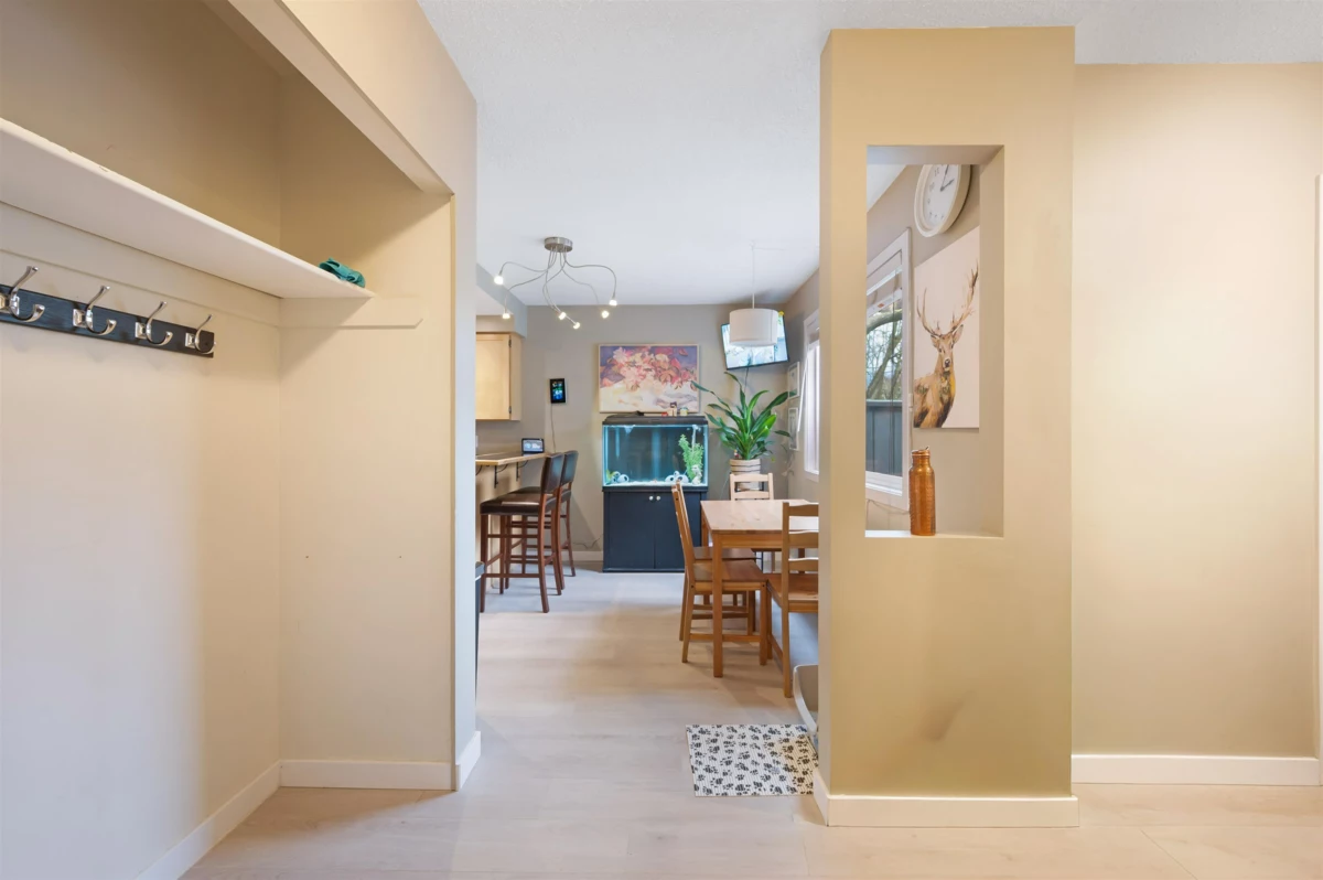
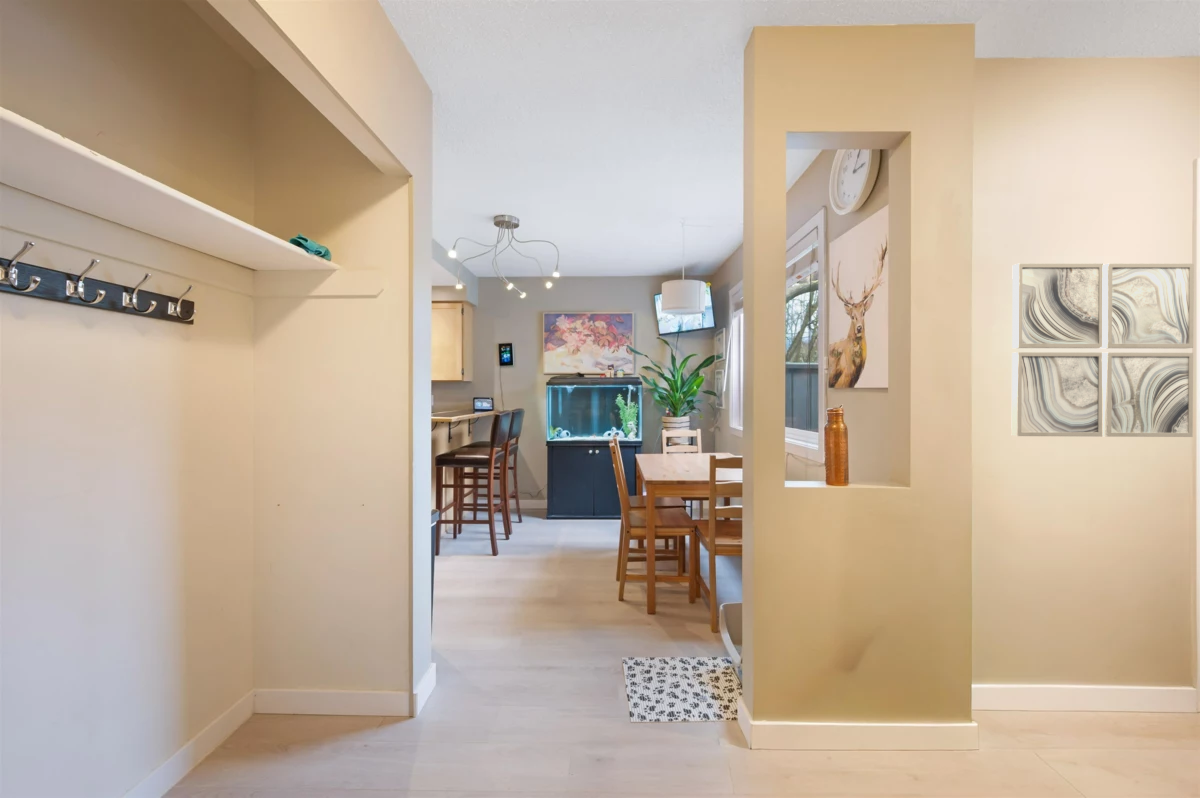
+ wall art (1100, 352)
